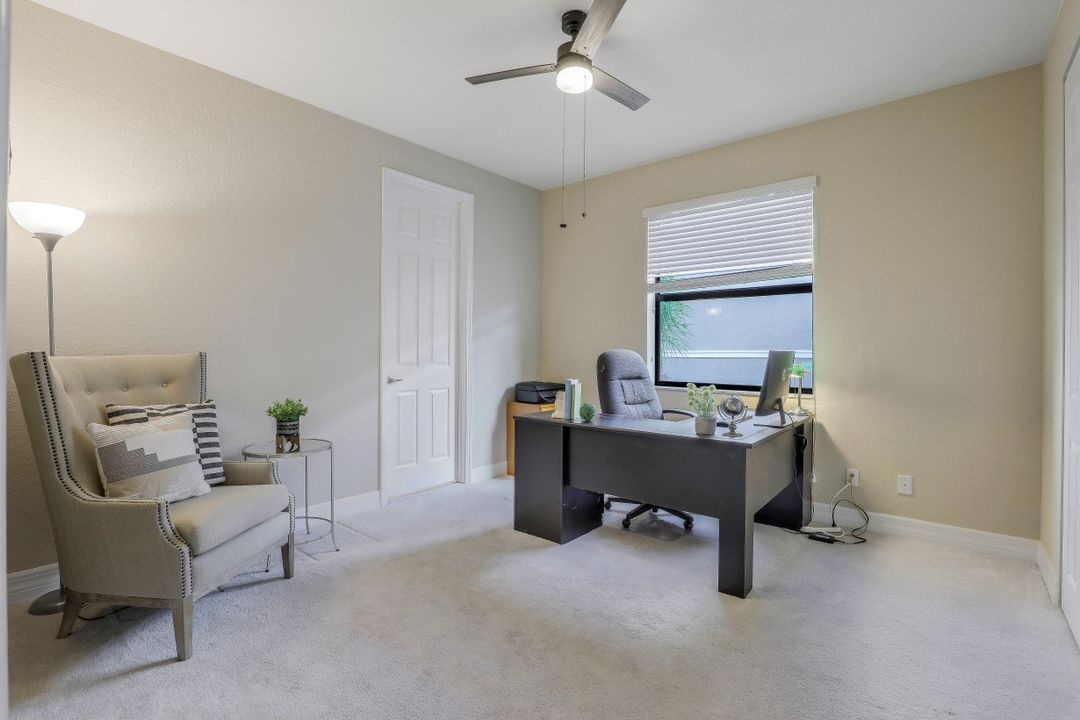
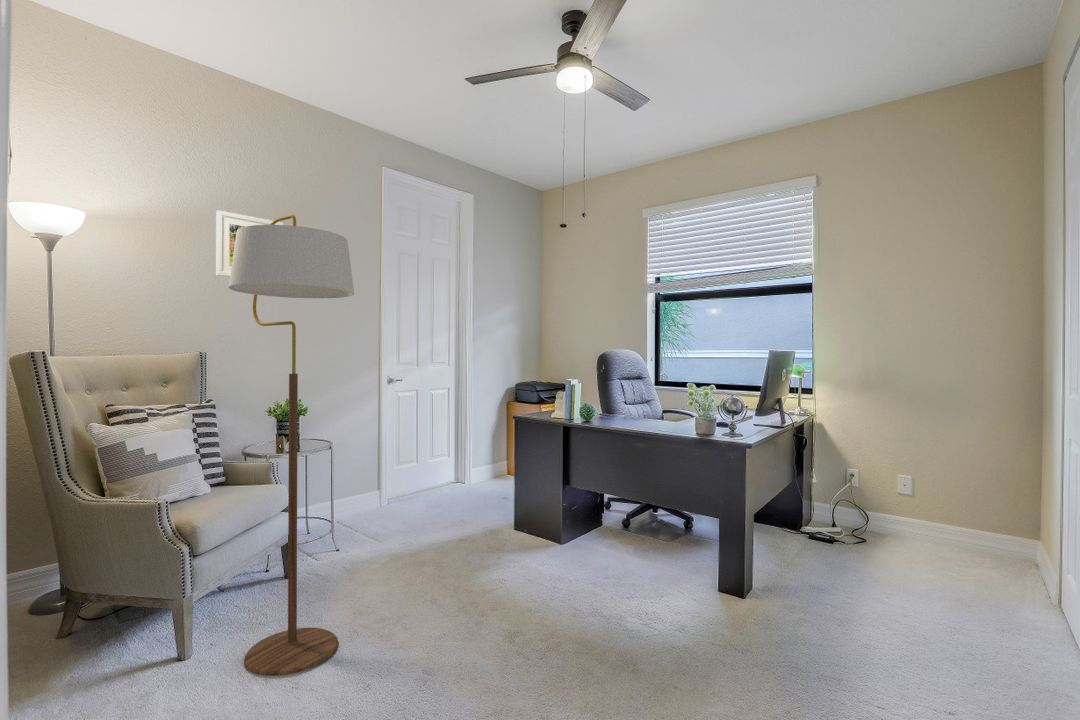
+ floor lamp (289, 431)
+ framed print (234, 246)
